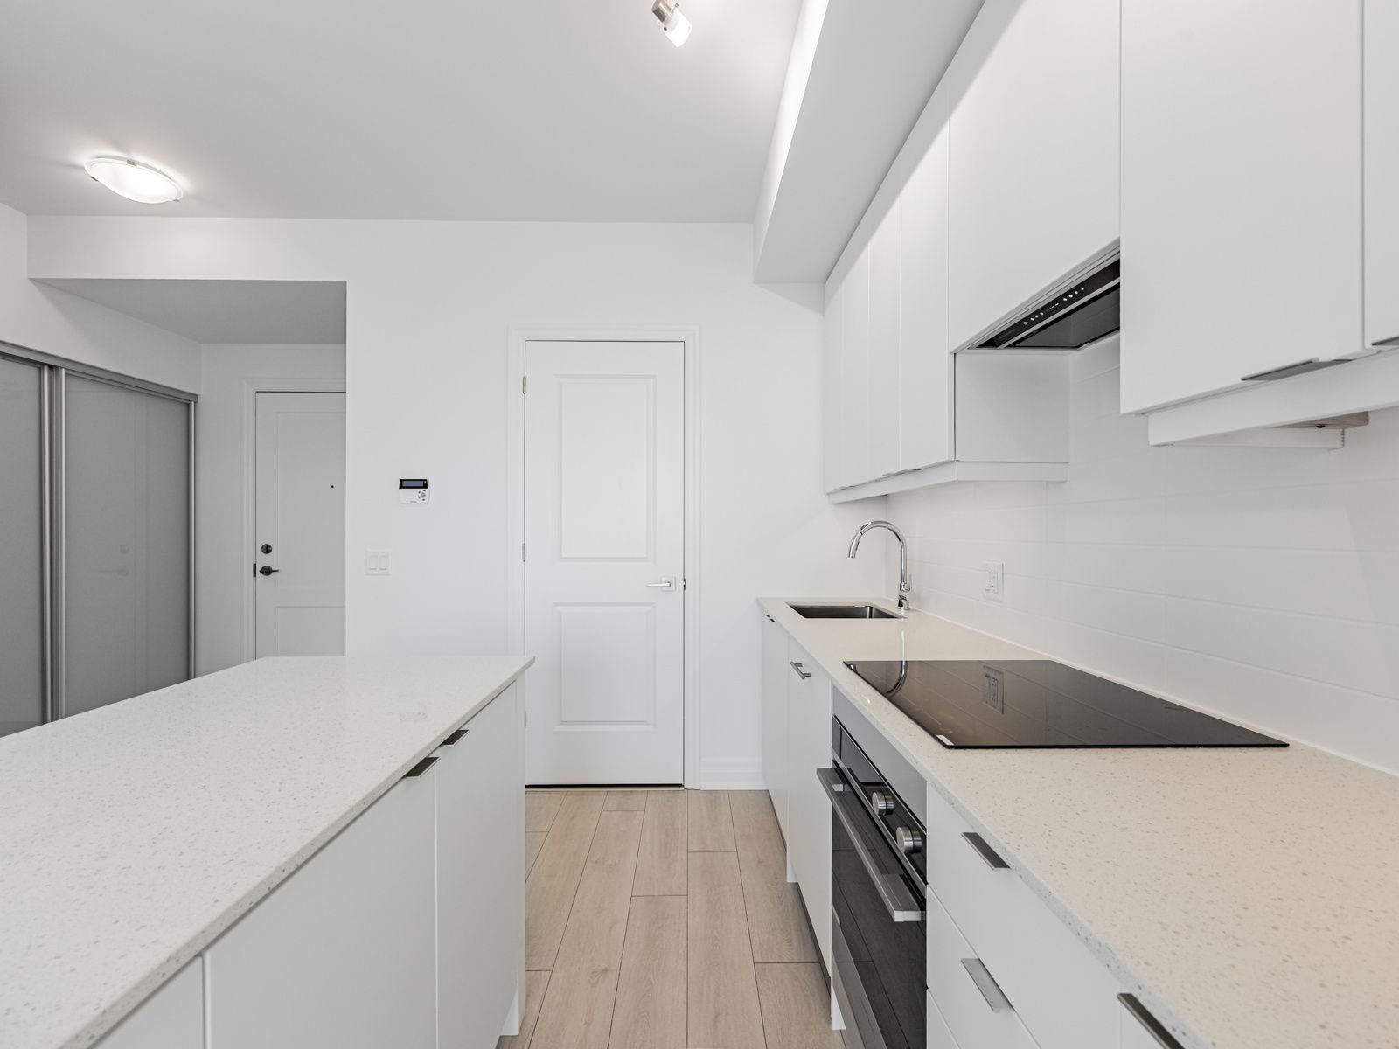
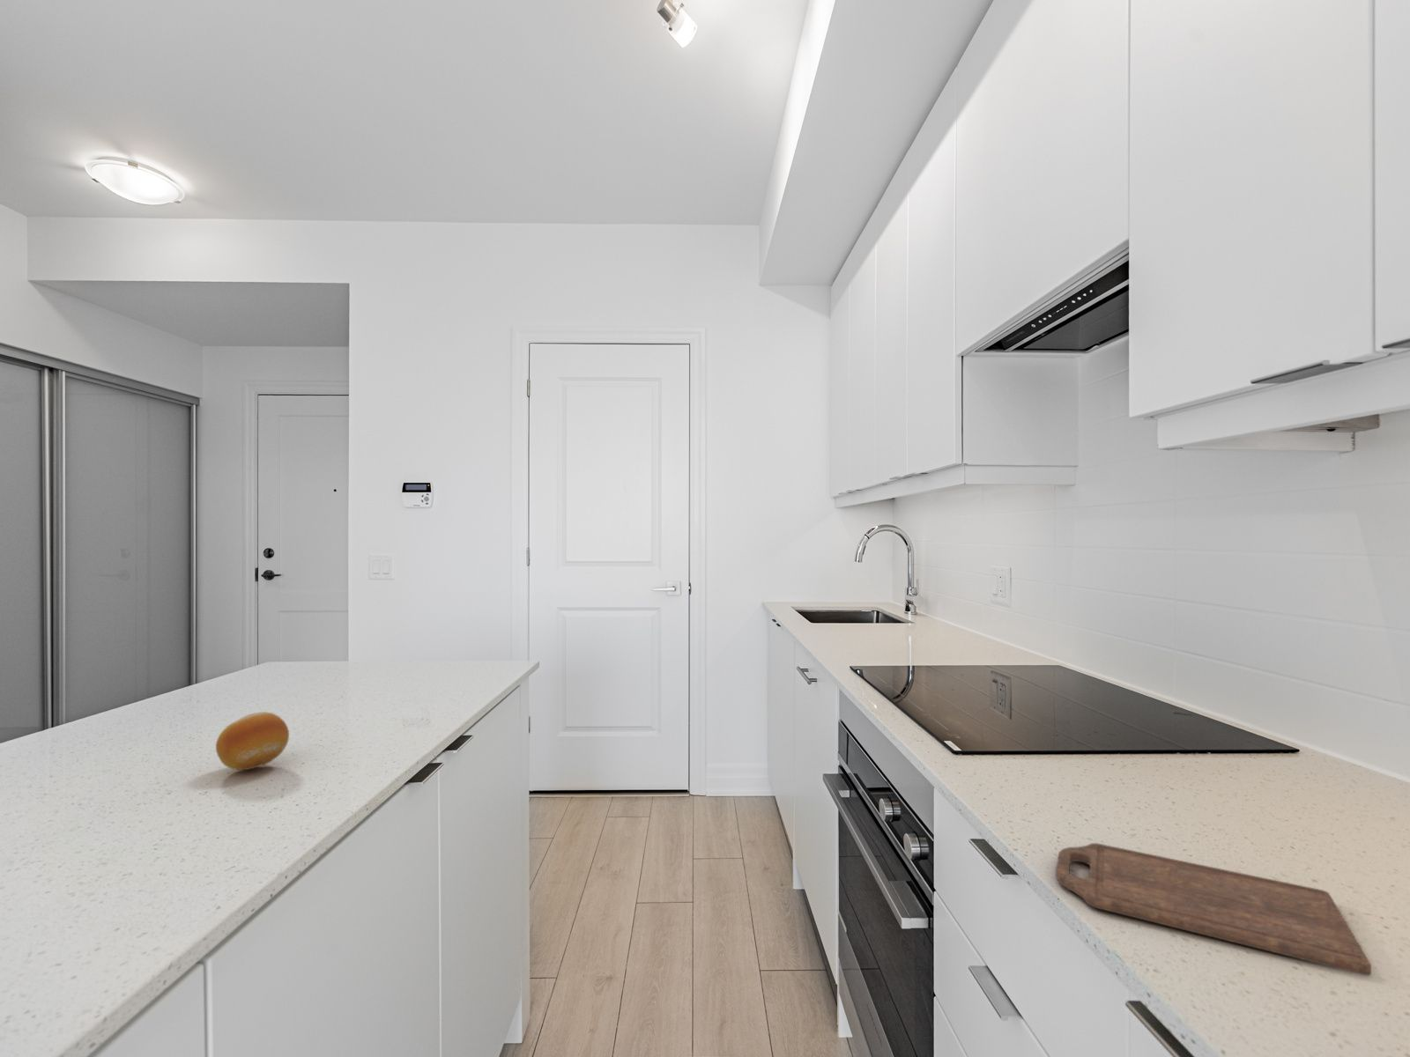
+ cutting board (1190, 894)
+ fruit (253, 741)
